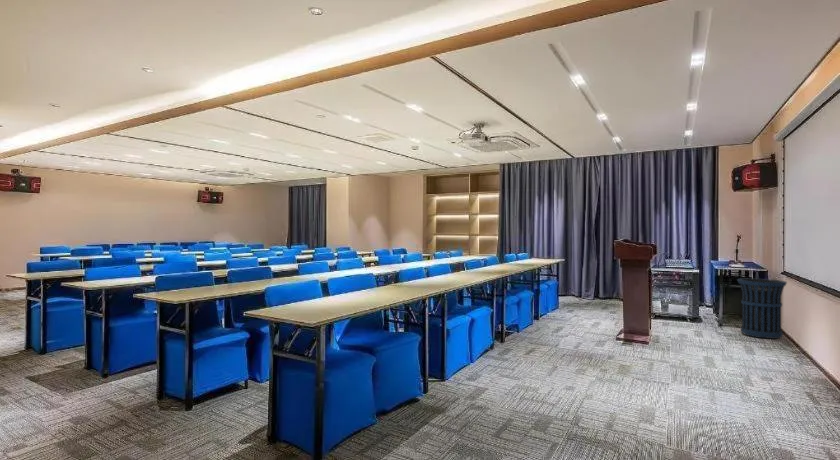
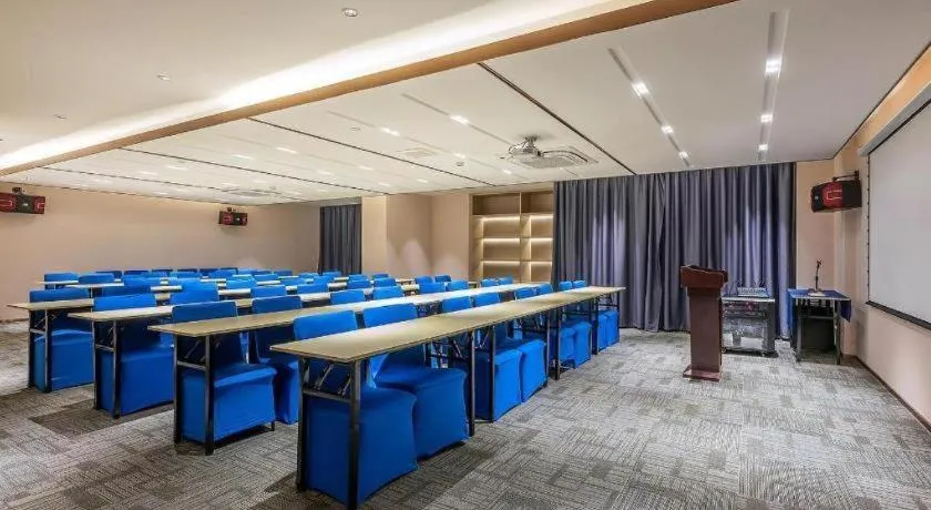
- trash can (761, 307)
